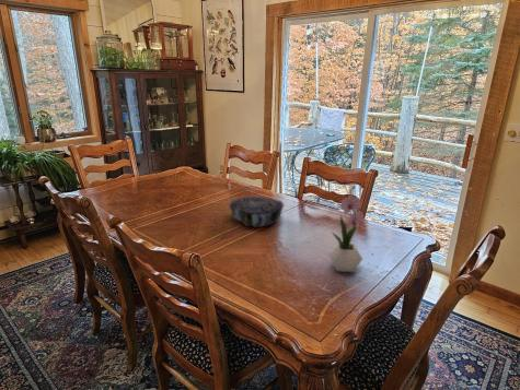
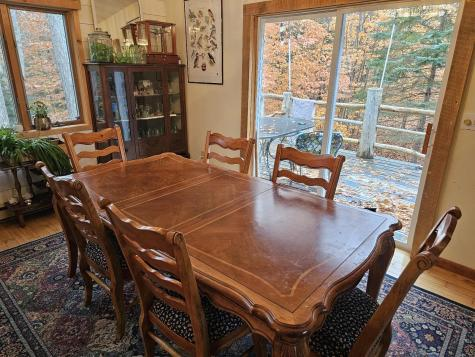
- flower arrangement (348, 224)
- decorative bowl (255, 211)
